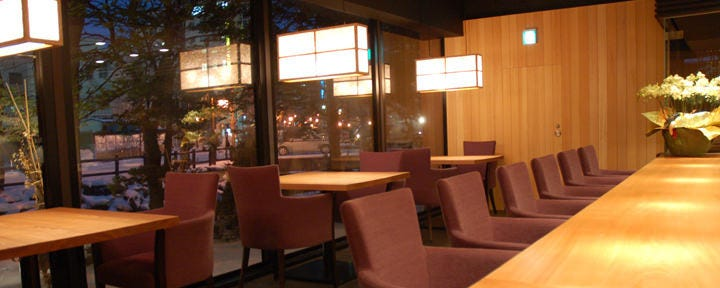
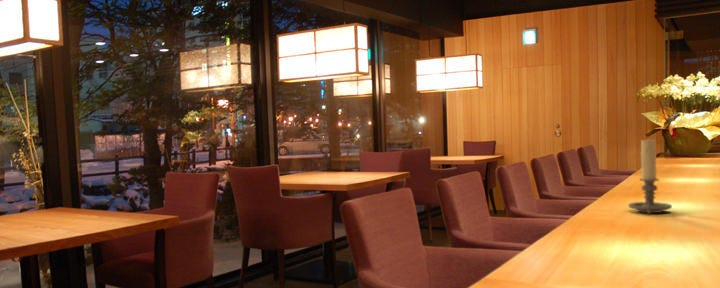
+ candle holder (648, 175)
